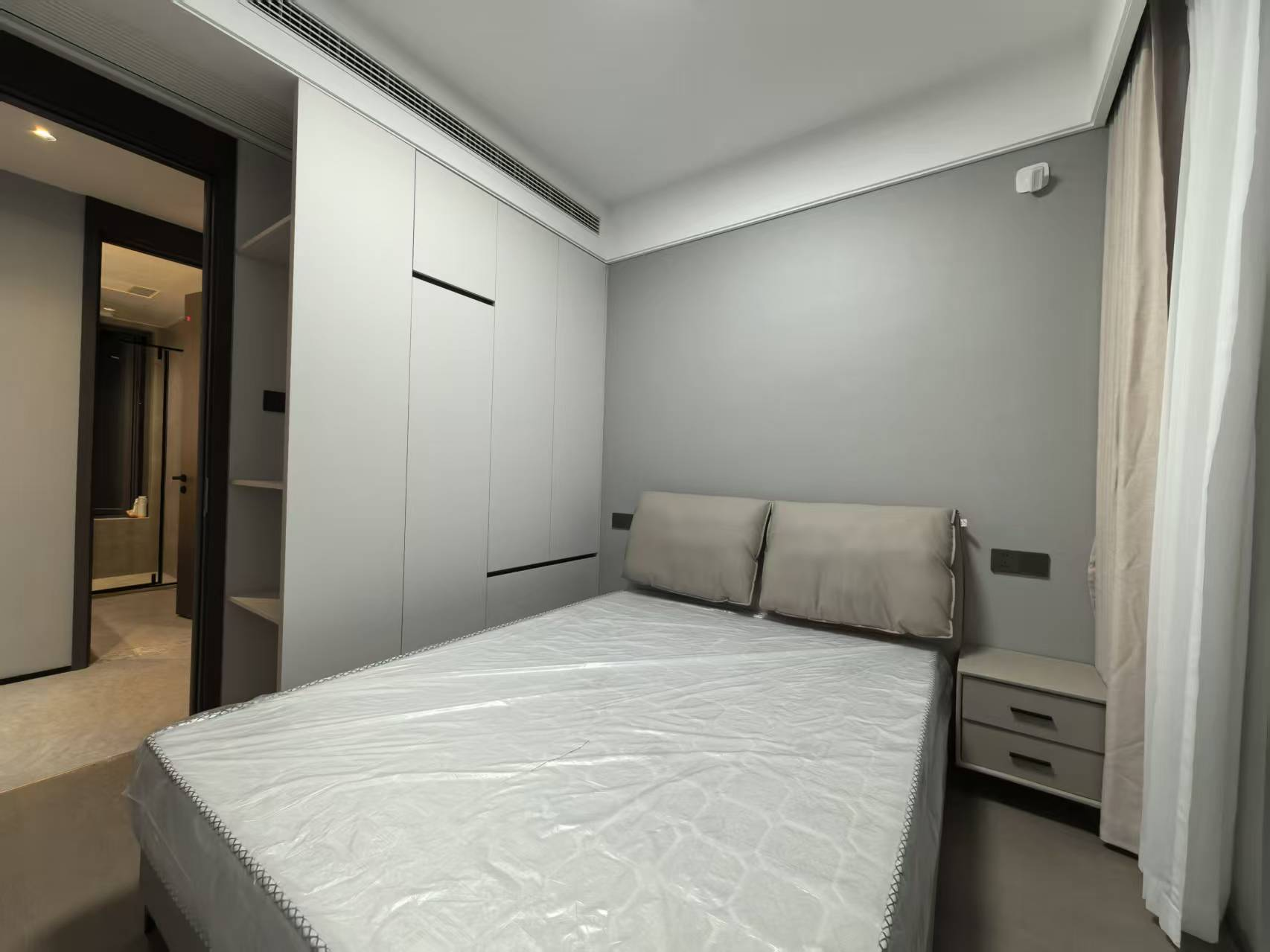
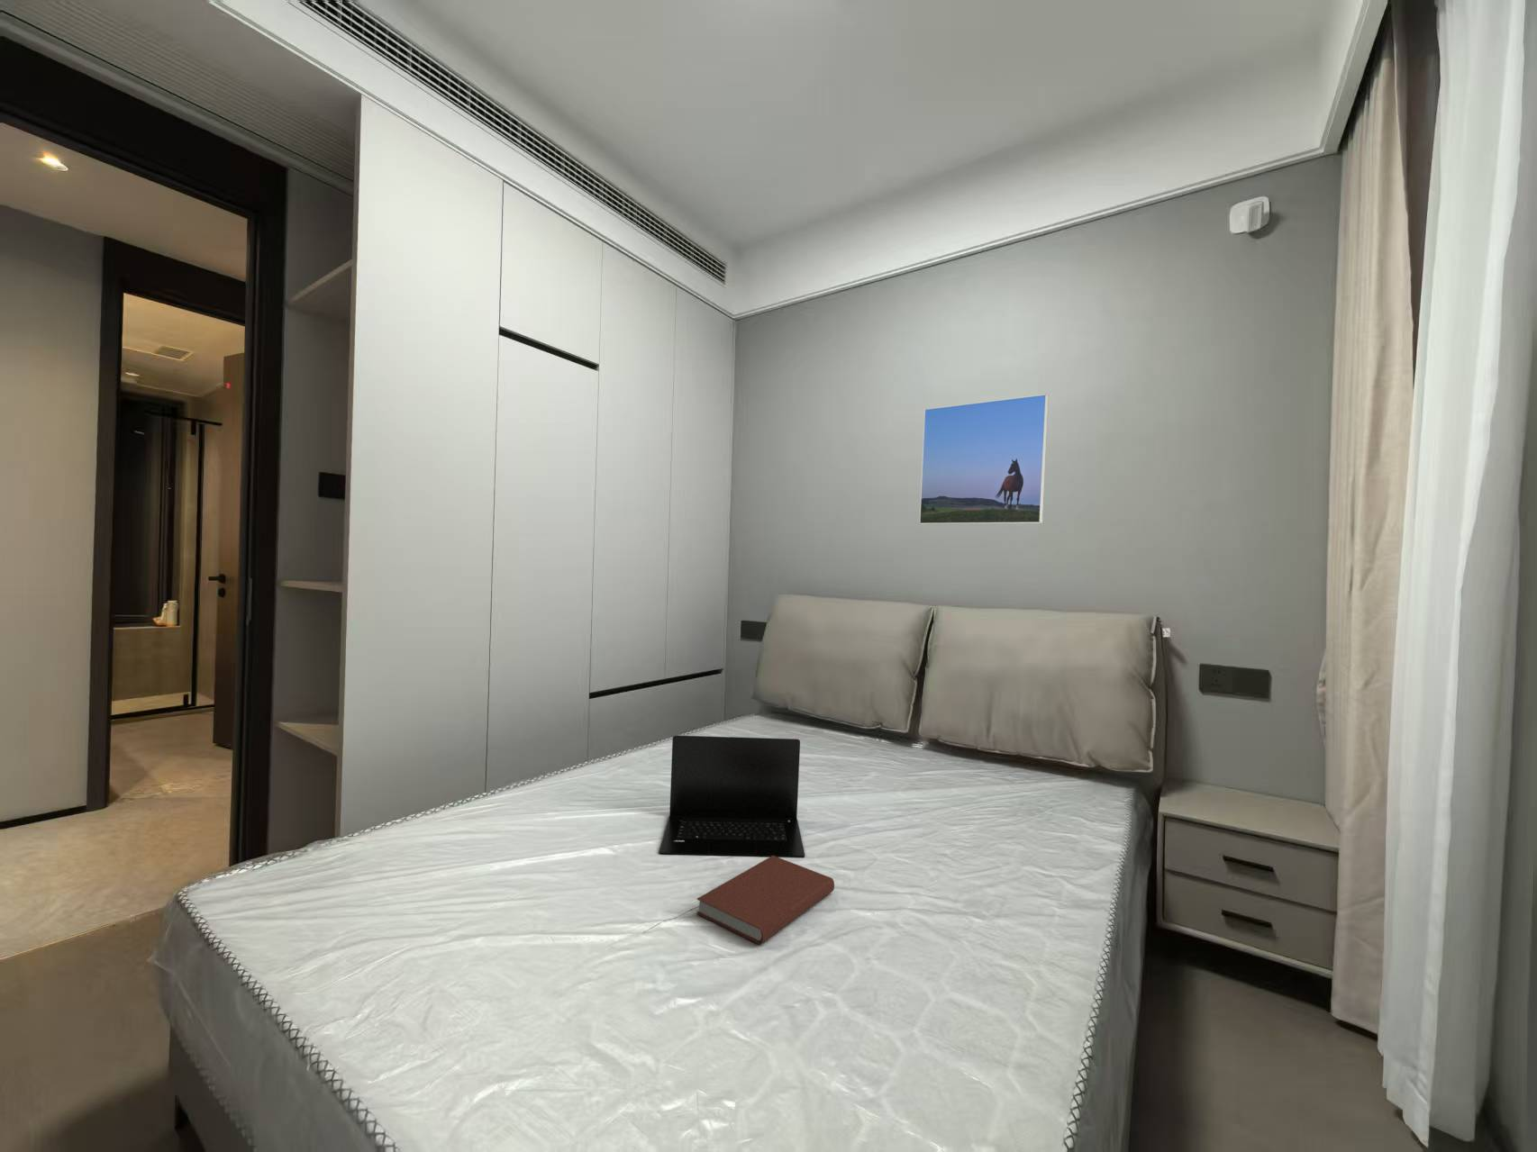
+ book (767, 895)
+ laptop (735, 793)
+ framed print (980, 463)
